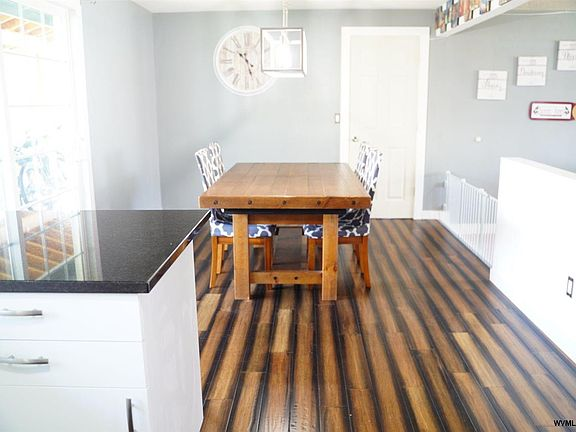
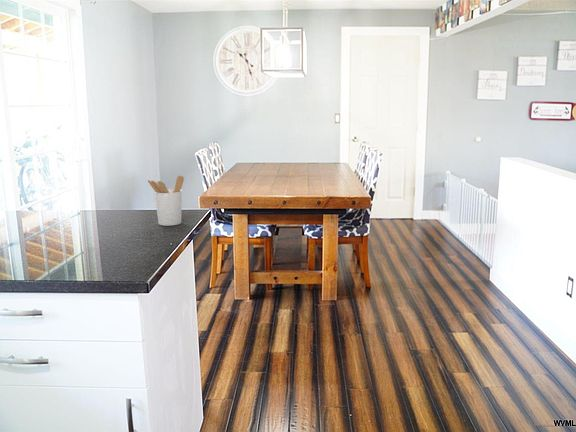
+ utensil holder (165, 200)
